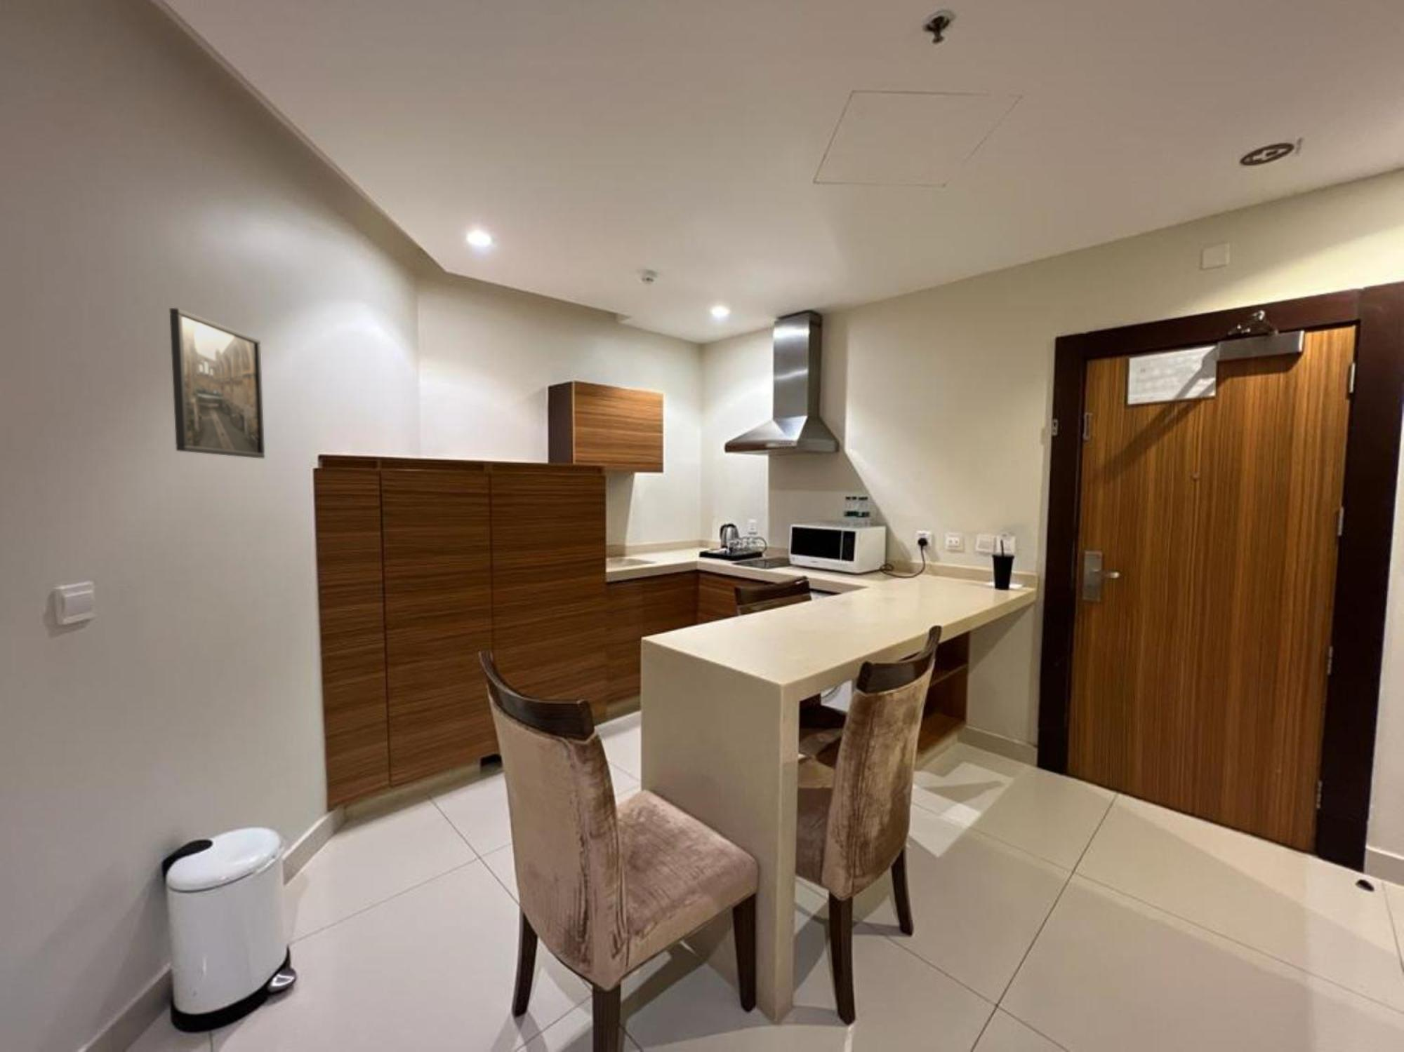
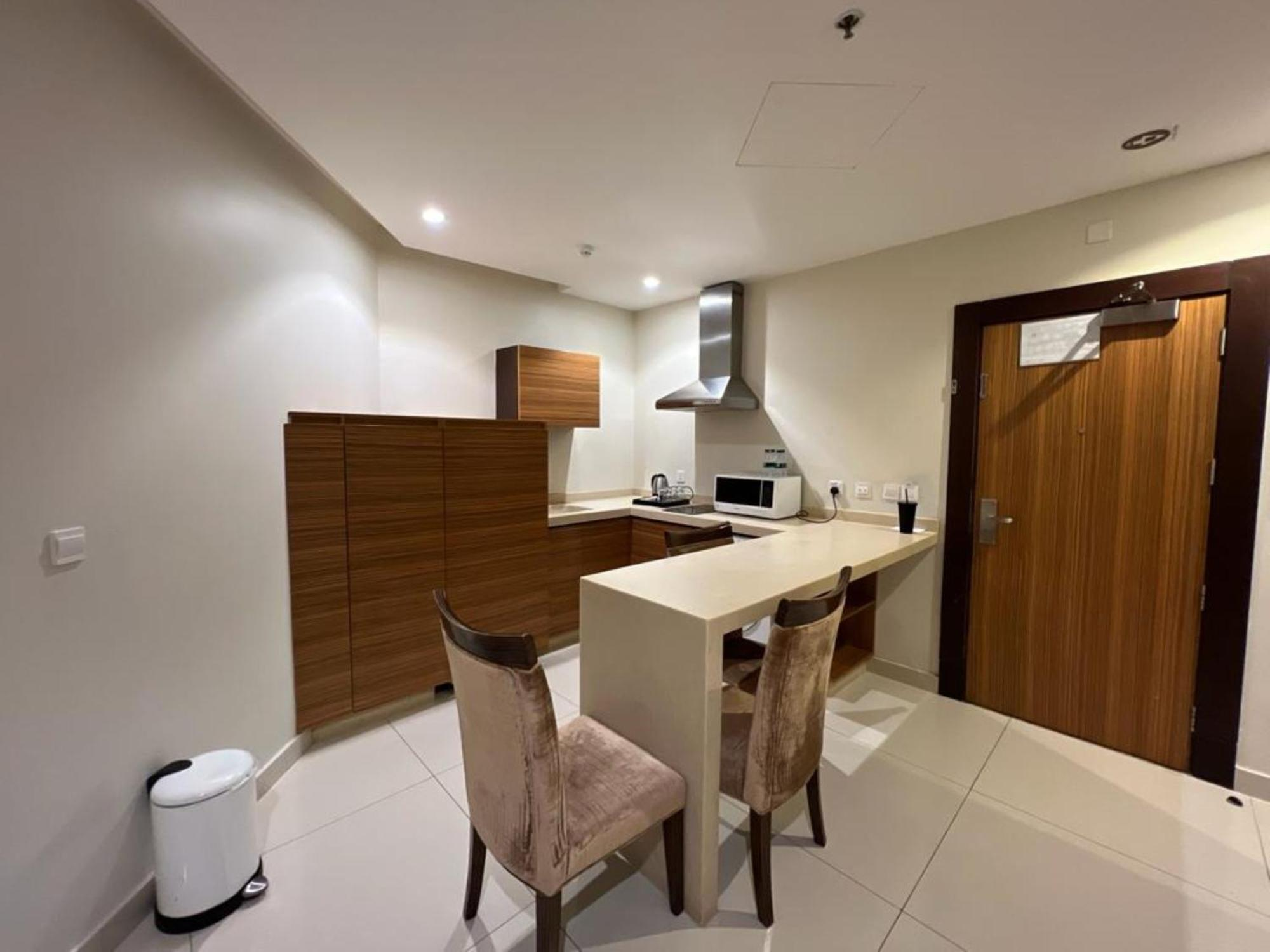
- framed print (222, 390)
